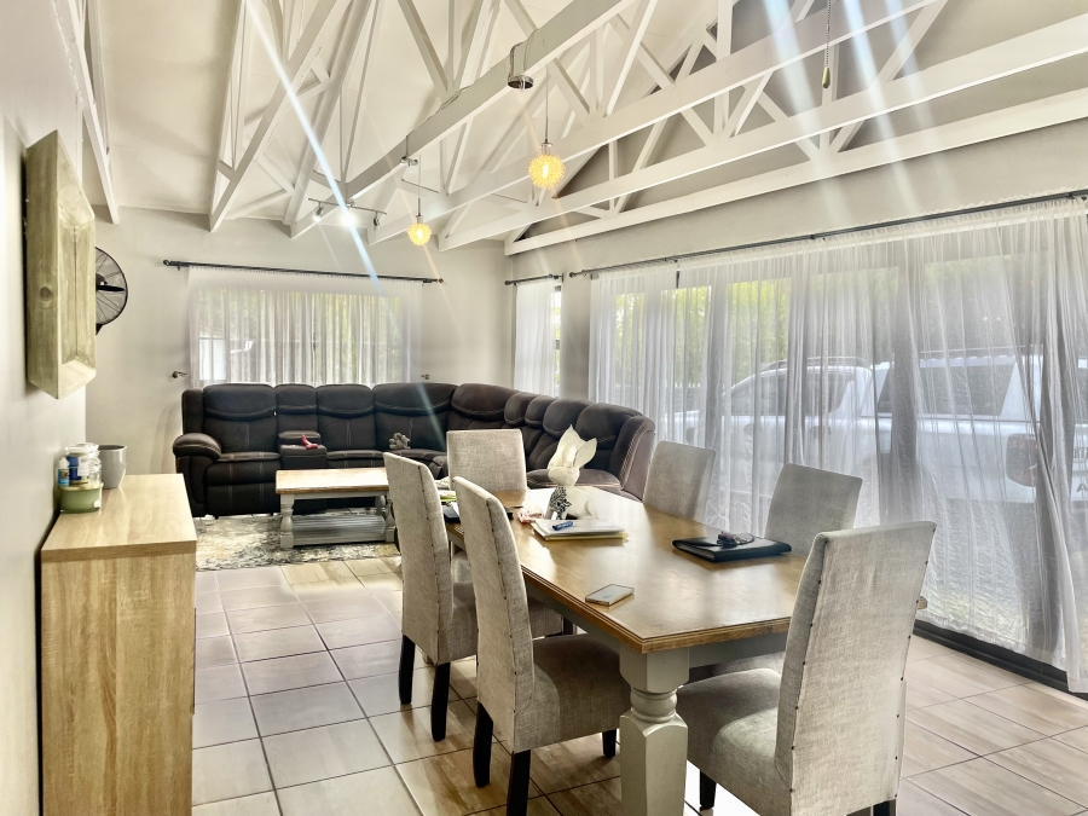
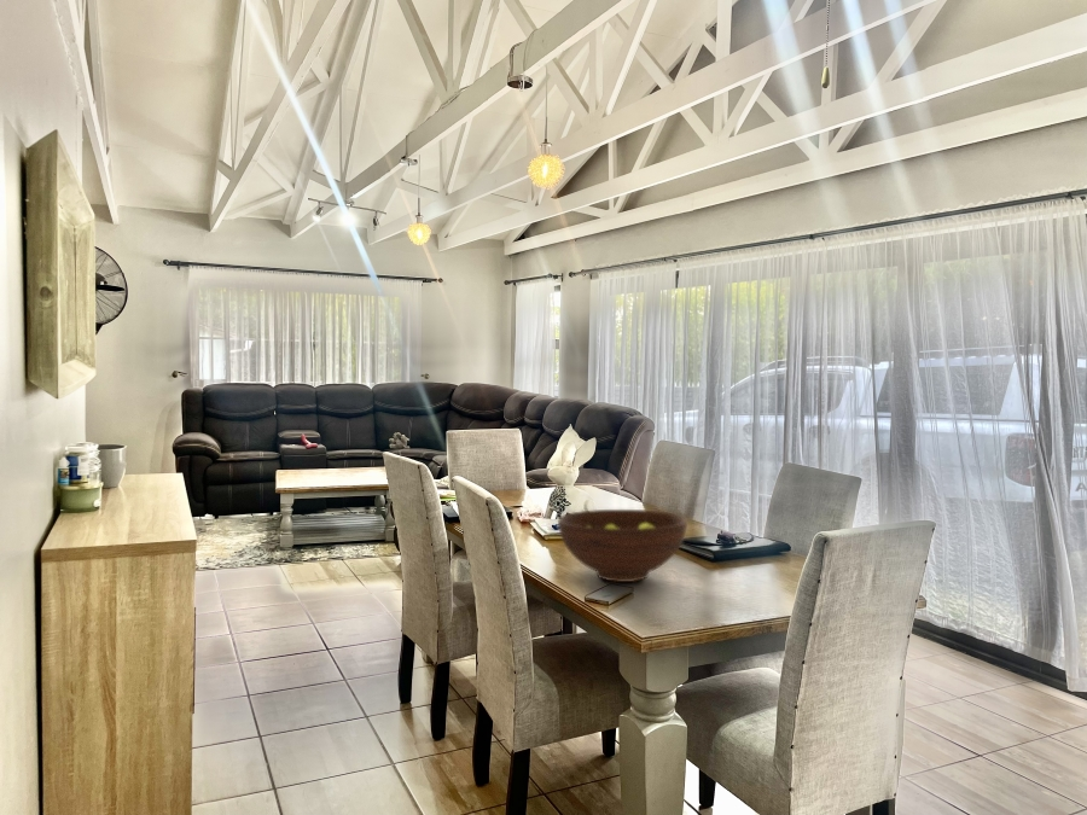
+ fruit bowl (622, 547)
